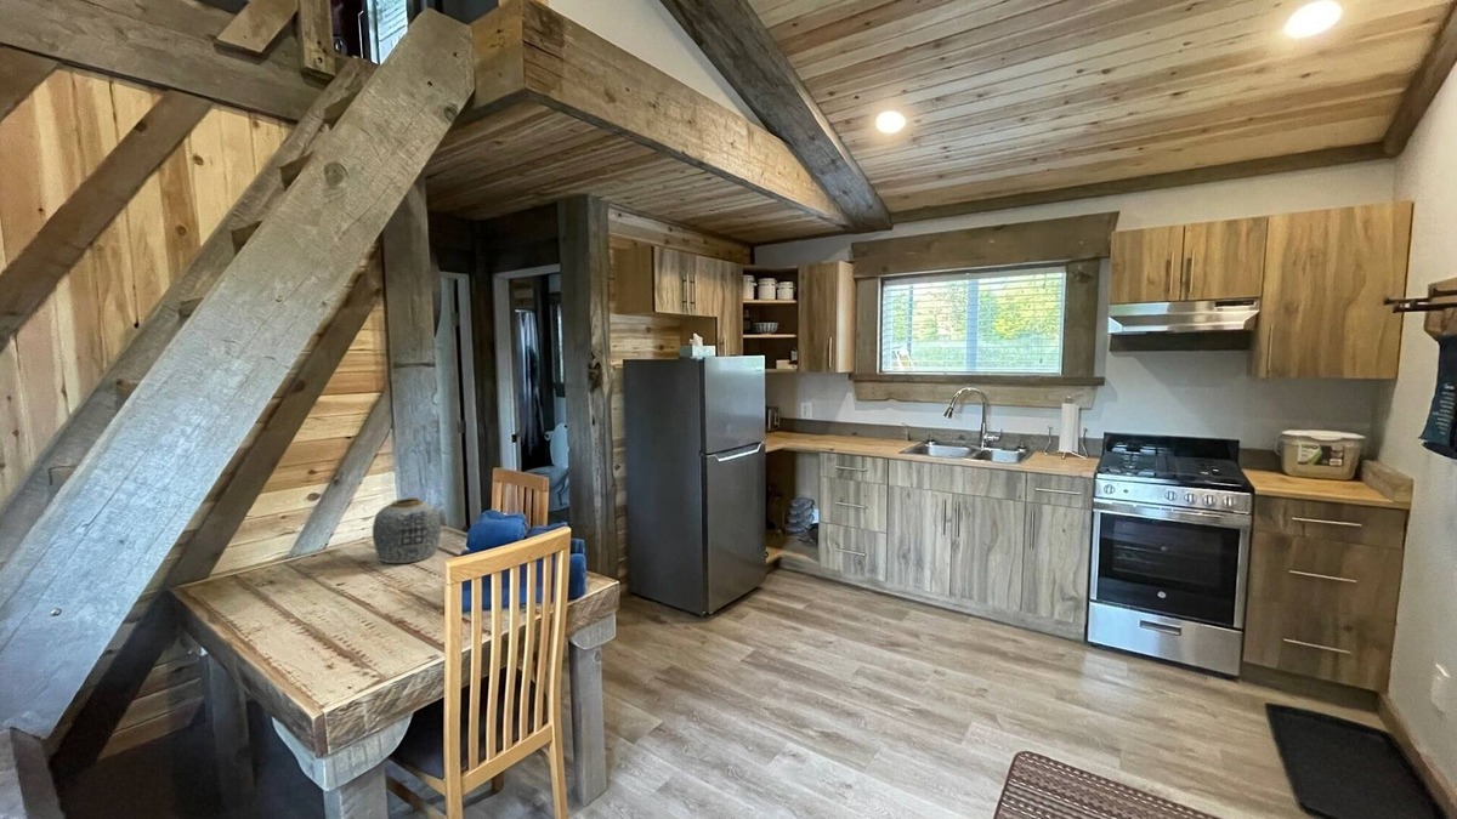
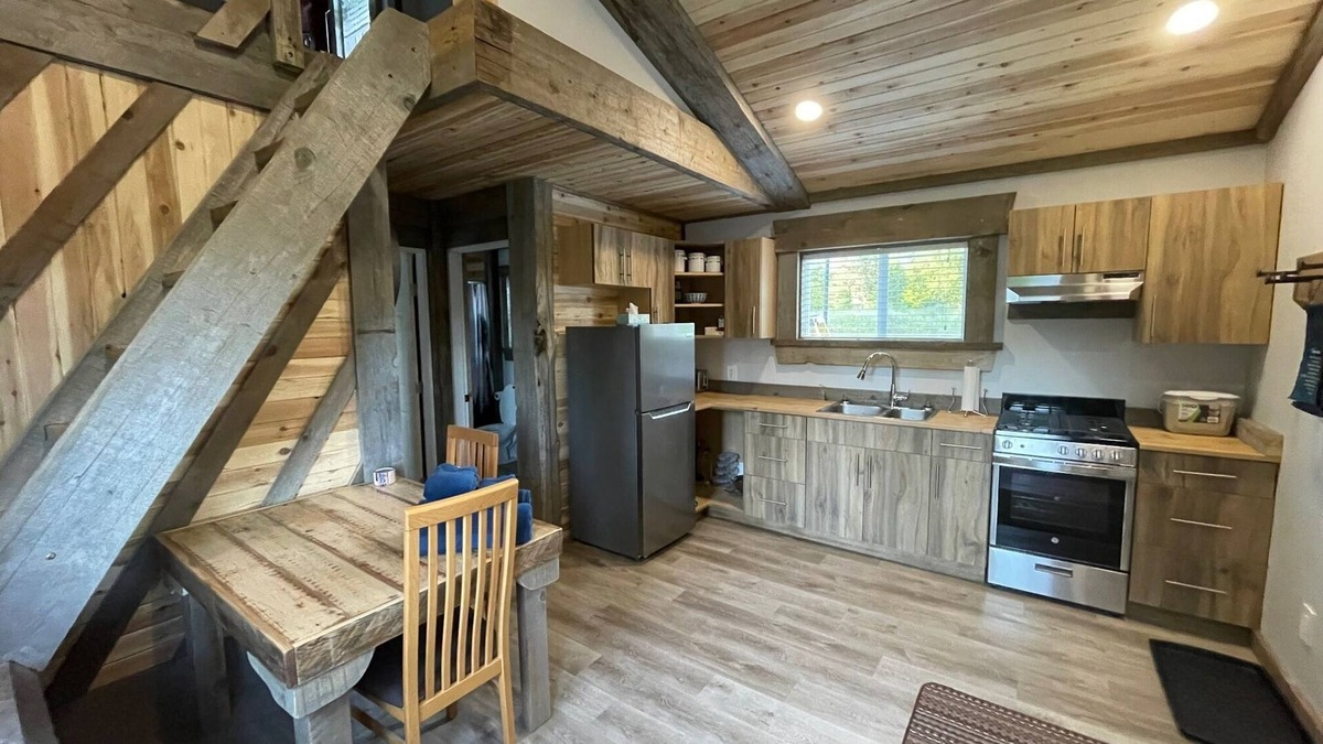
- vase (407, 528)
